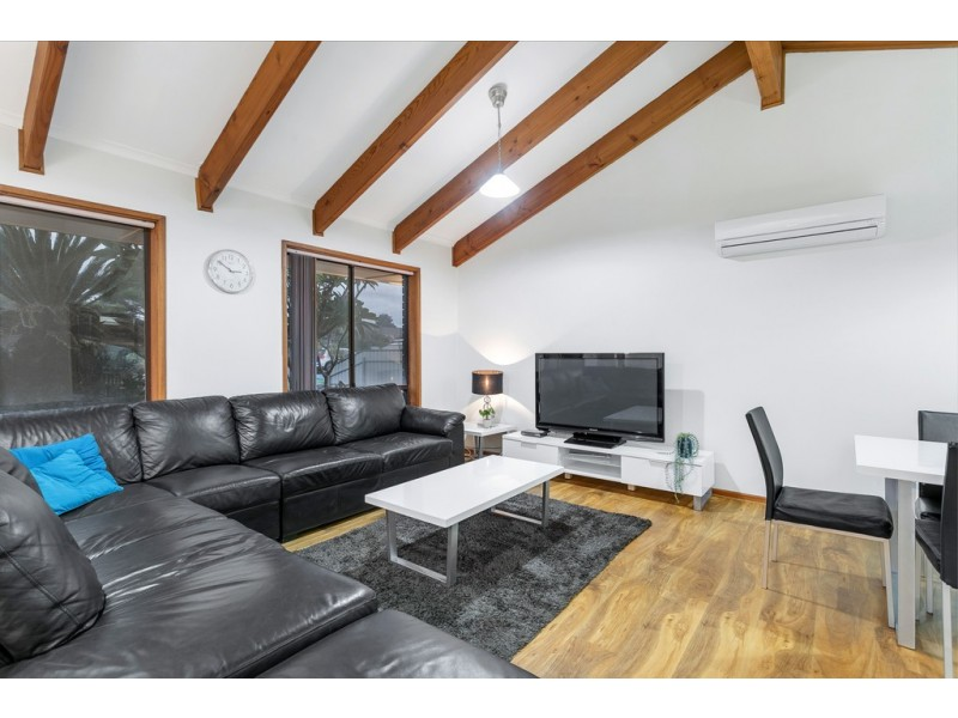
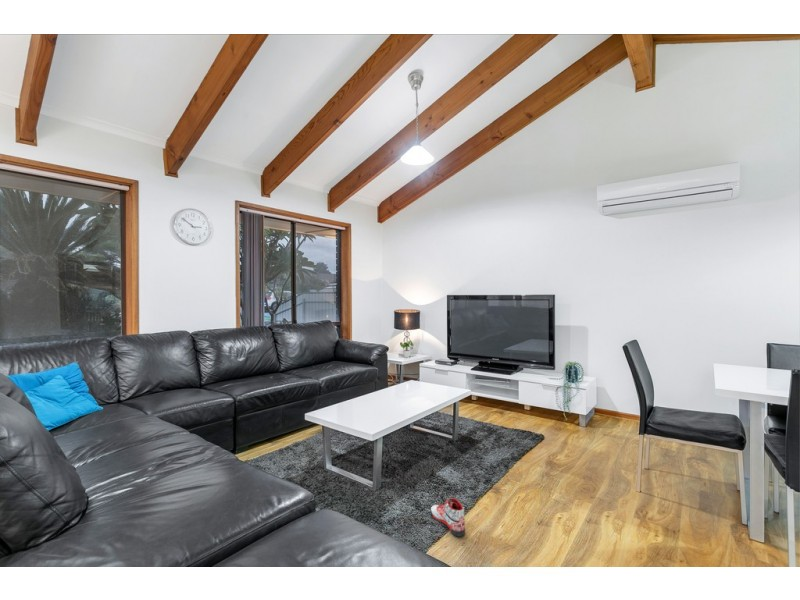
+ sneaker (447, 509)
